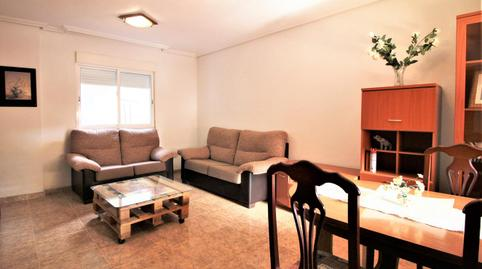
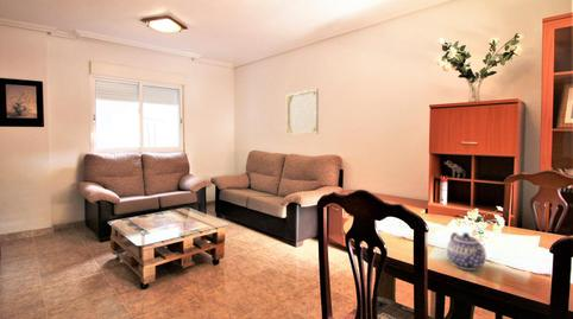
+ teapot (465, 249)
+ wall art (301, 113)
